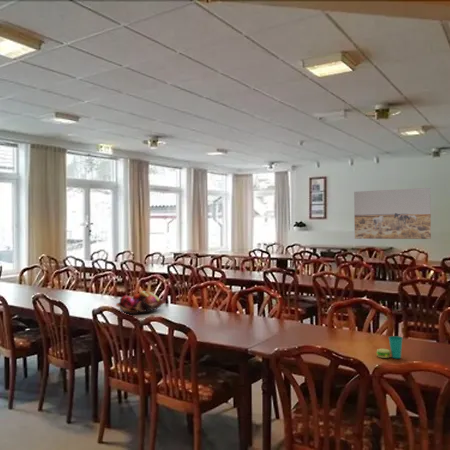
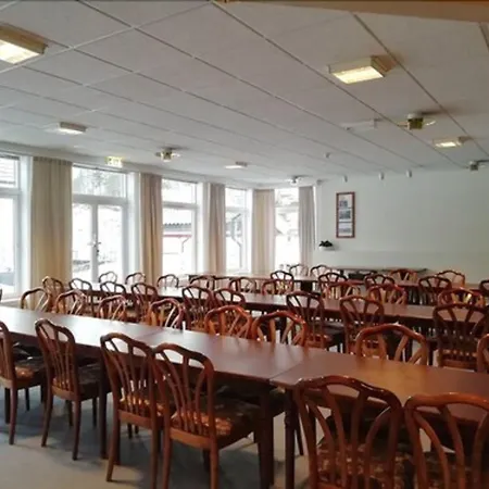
- wall art (390, 214)
- fruit basket (141, 301)
- cup (390, 347)
